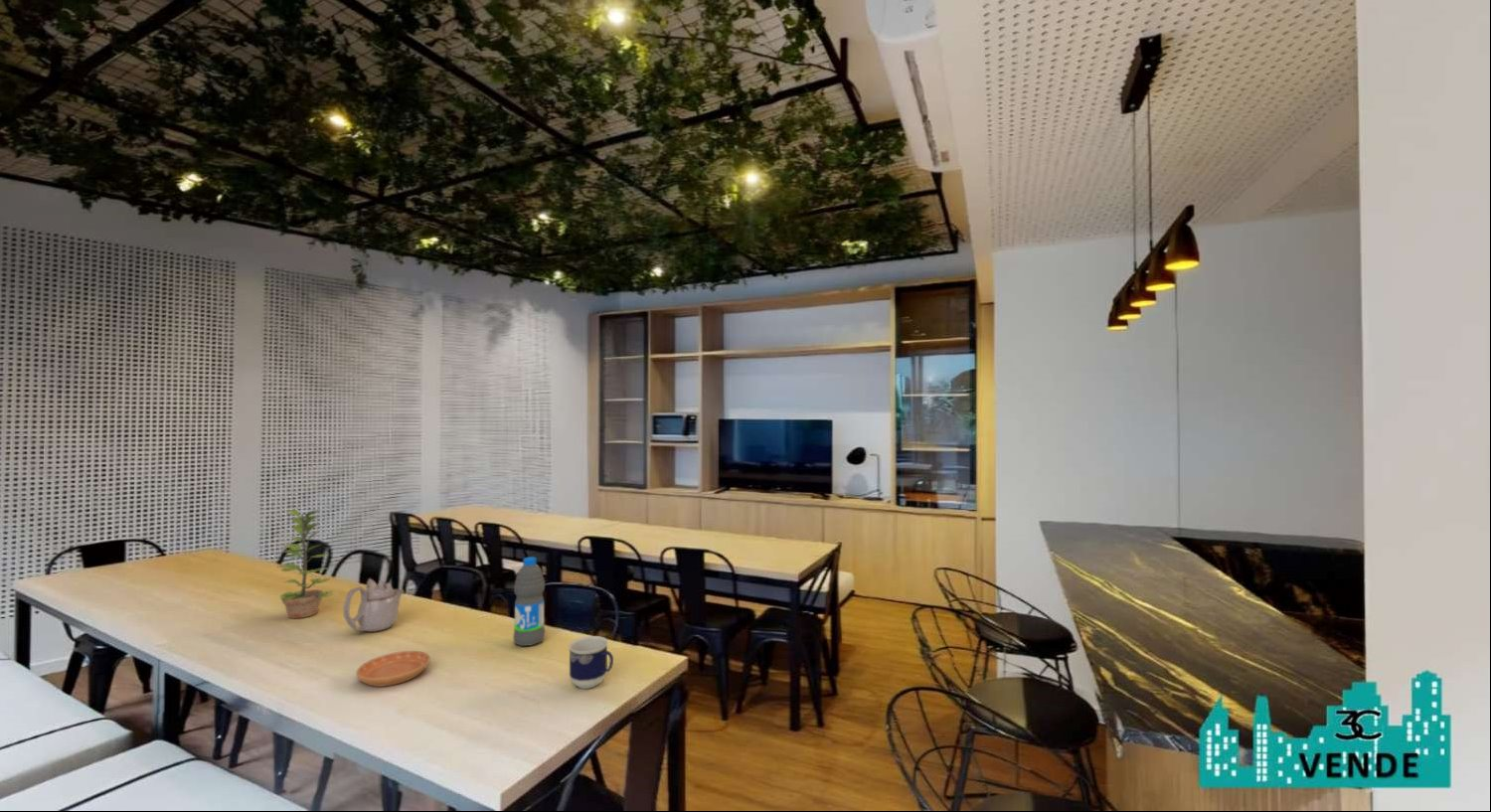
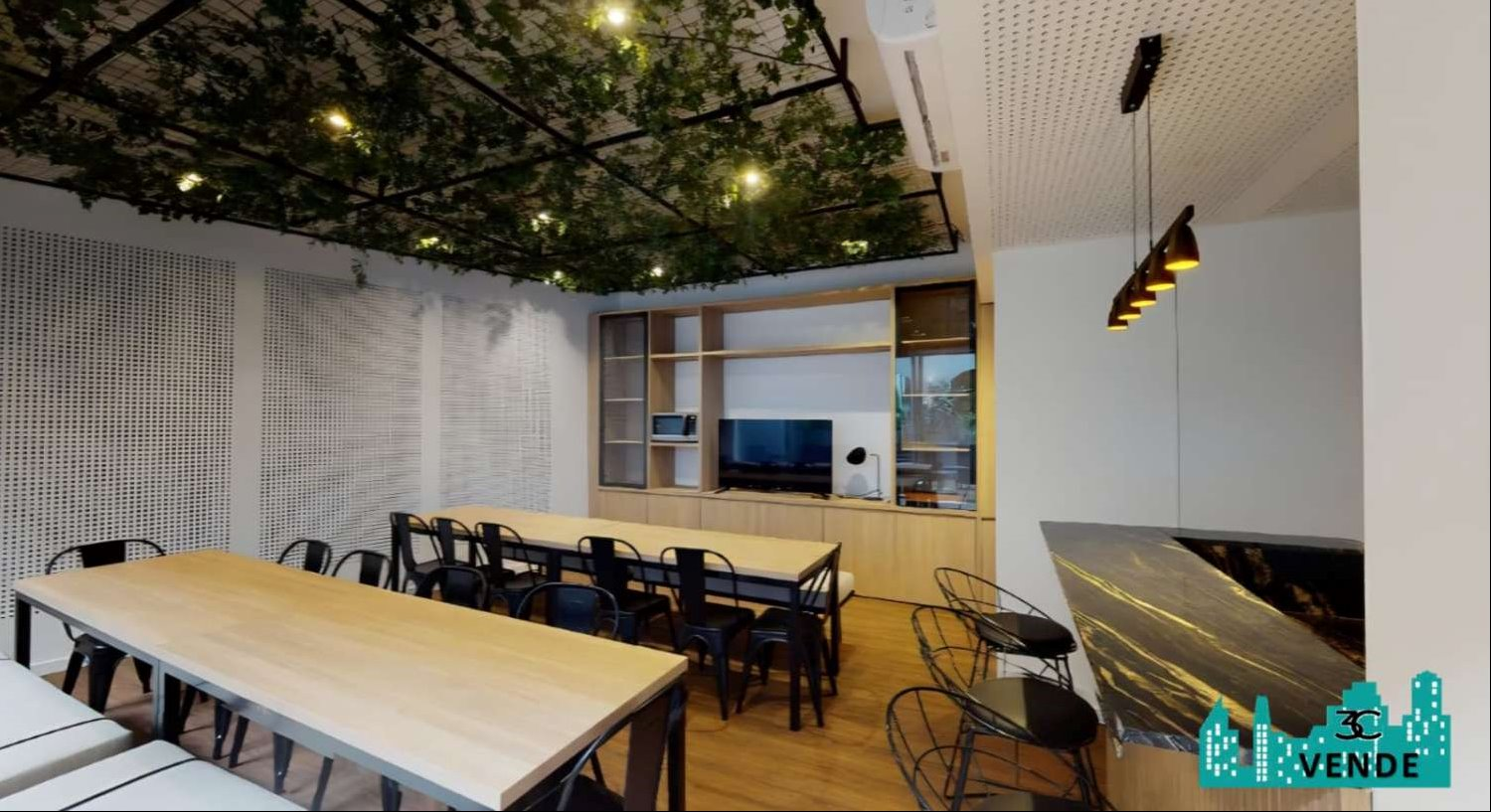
- saucer (394, 669)
- teapot (375, 603)
- cup (592, 664)
- water bottle (529, 599)
- plant (307, 562)
